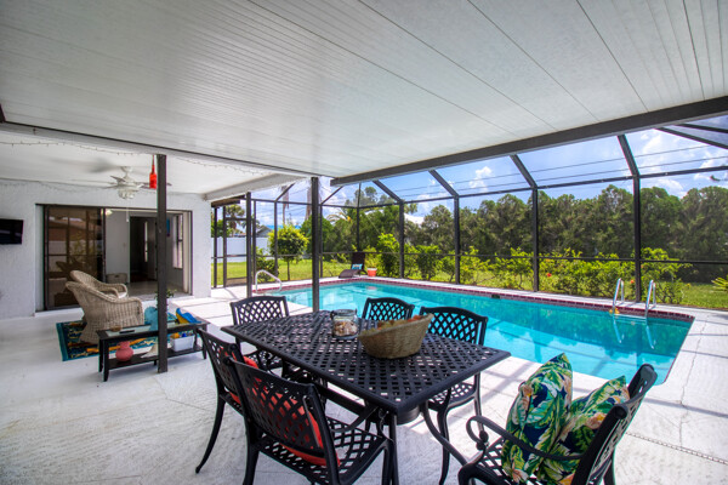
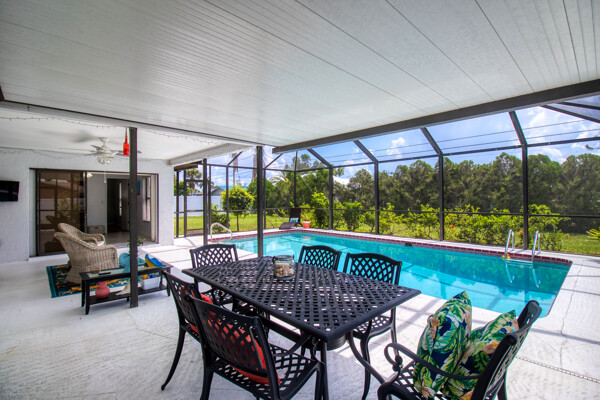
- fruit basket (396, 332)
